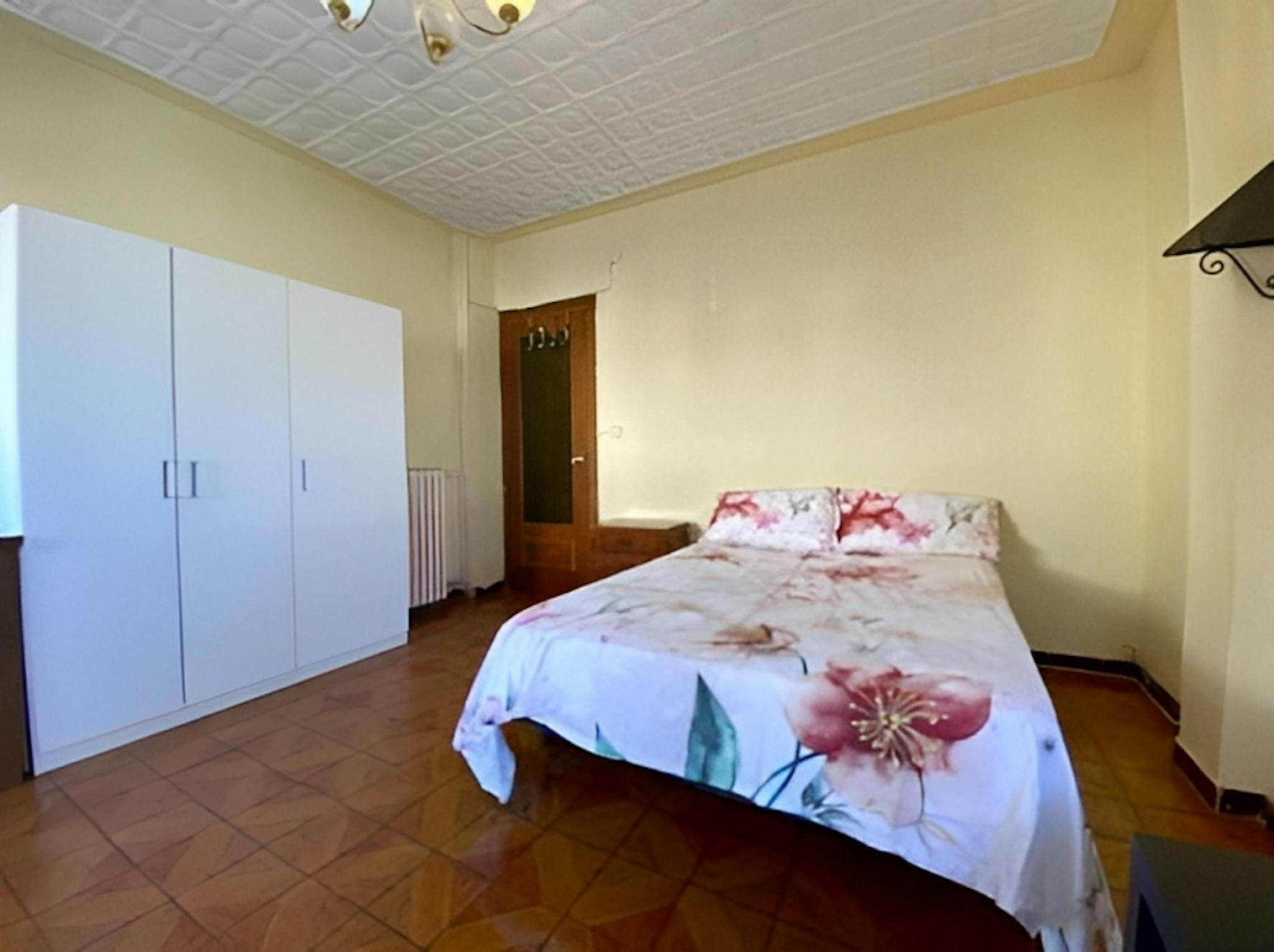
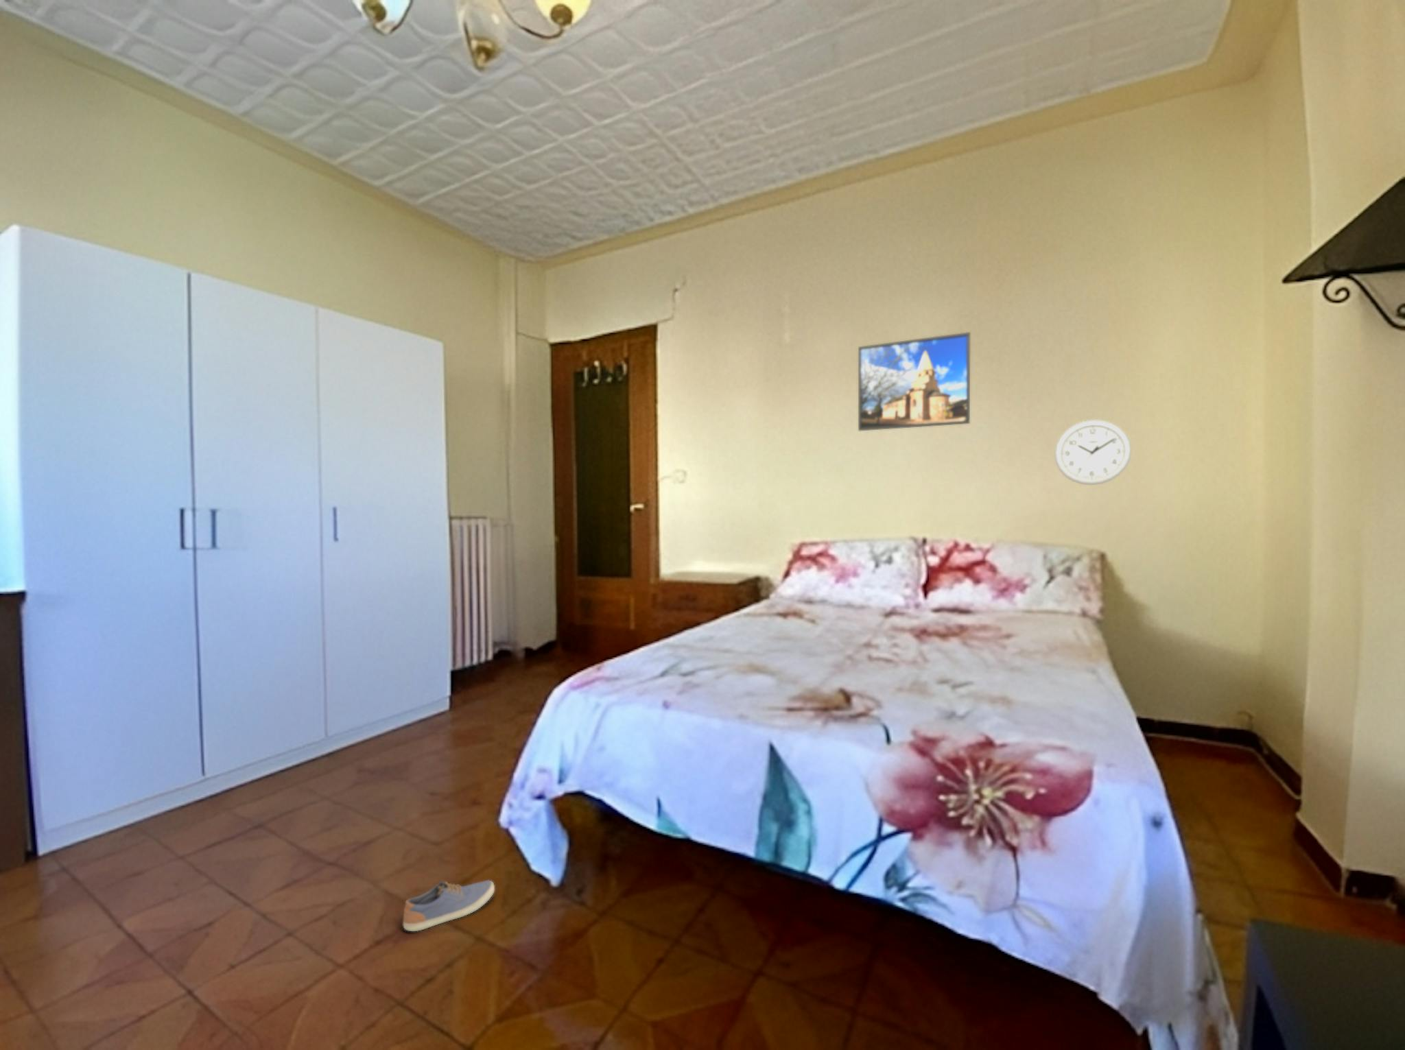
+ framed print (912, 384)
+ sneaker (451, 898)
+ wall clock (1092, 452)
